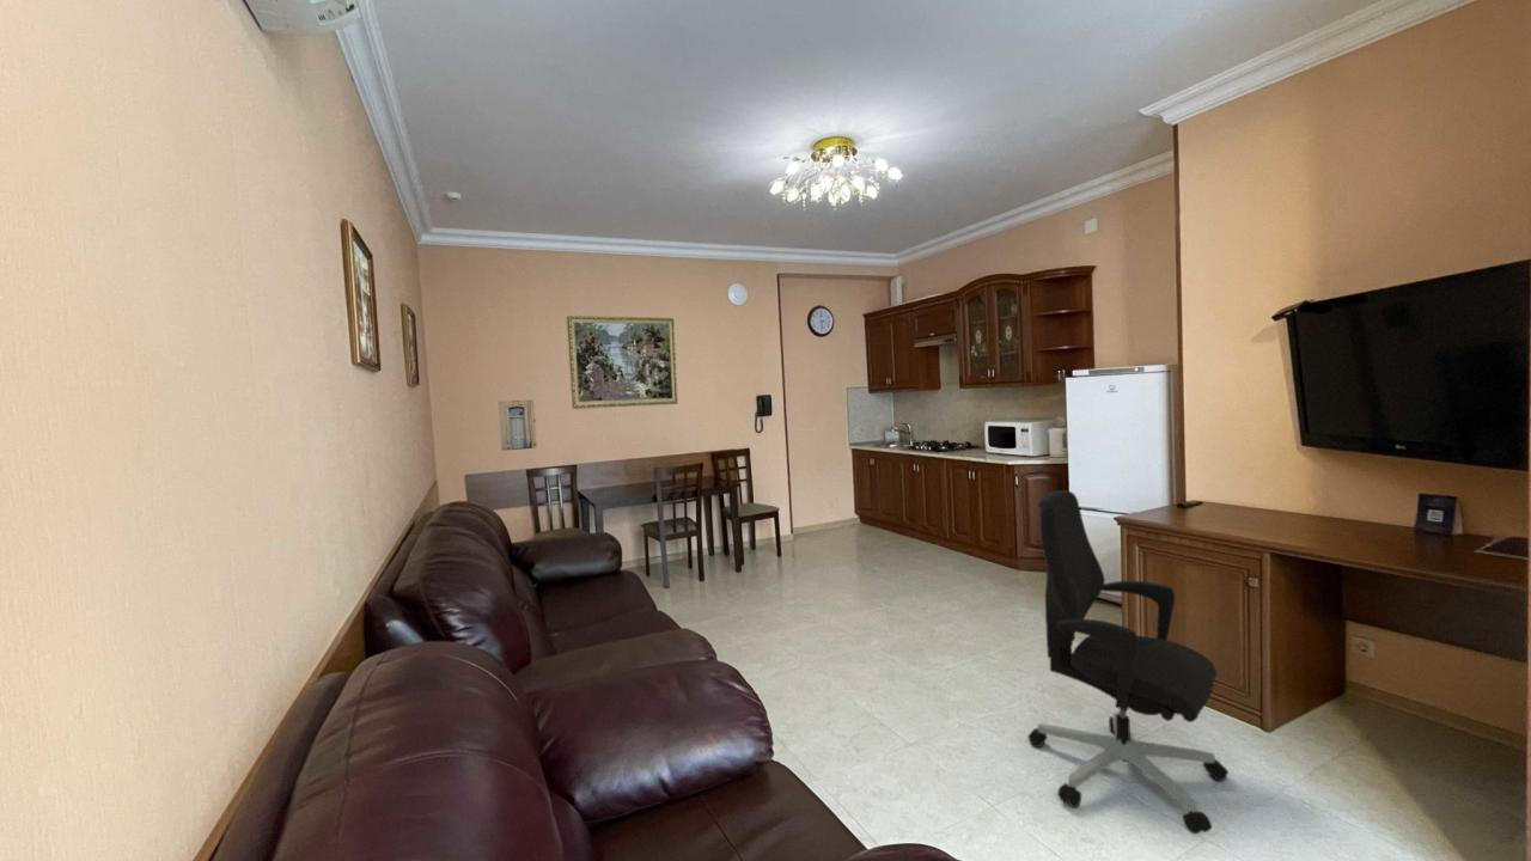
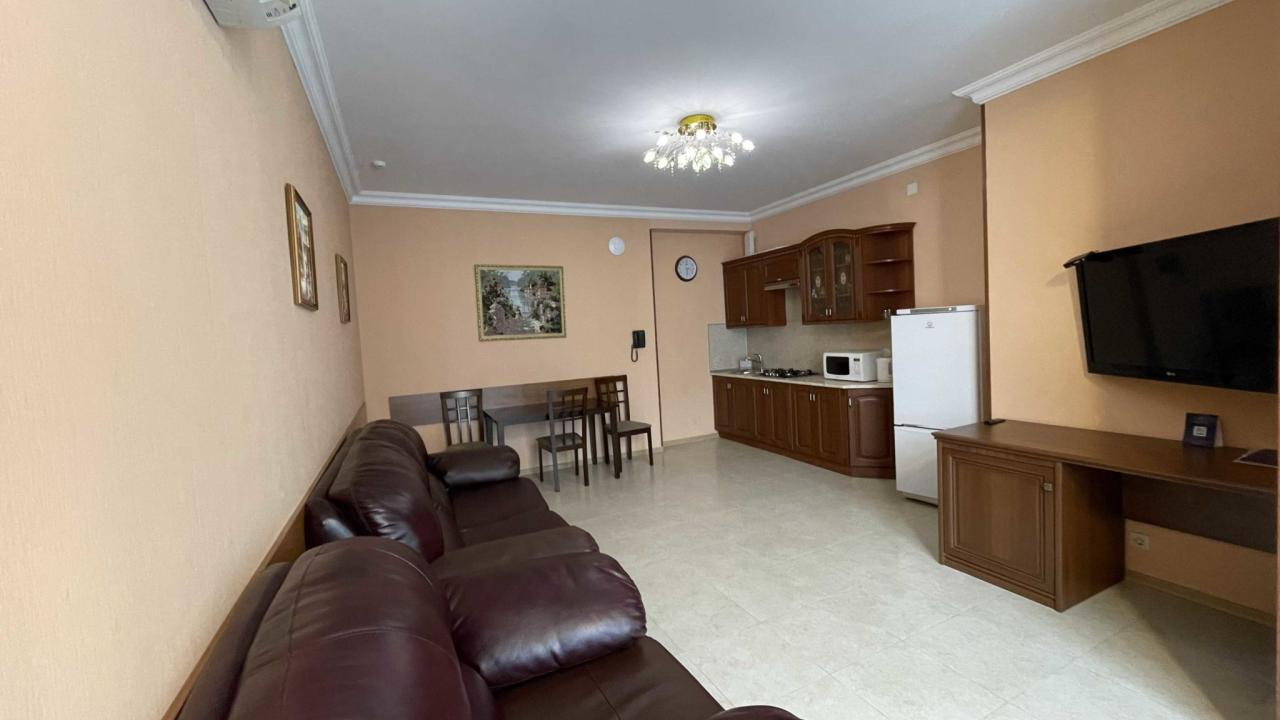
- office chair (1112, 634)
- wall art (517, 425)
